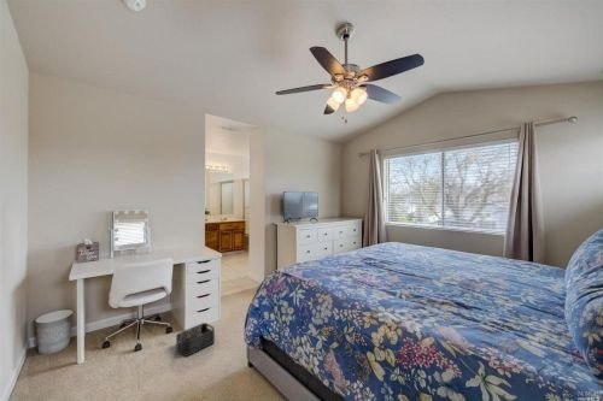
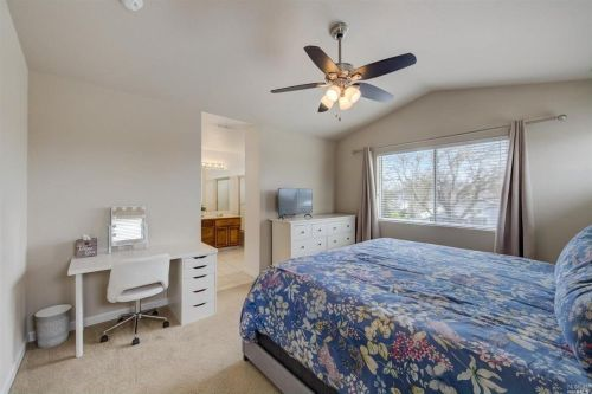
- storage bin (195, 338)
